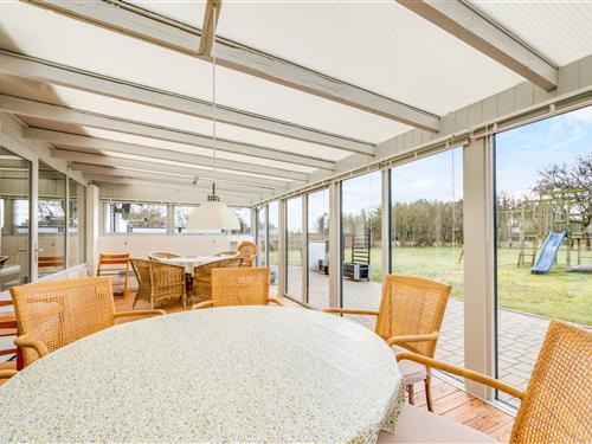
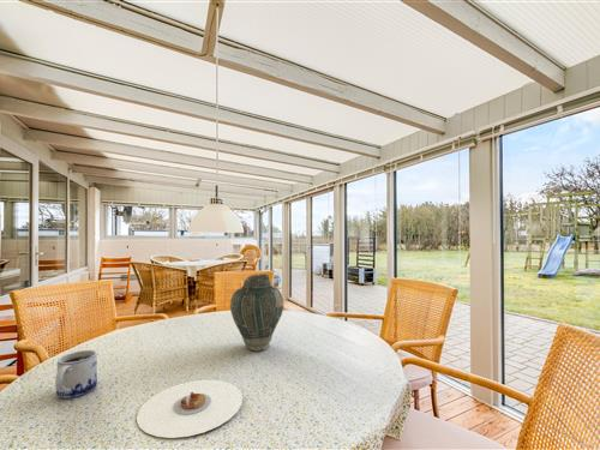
+ plate (192, 400)
+ mug (74, 374)
+ vase (257, 311)
